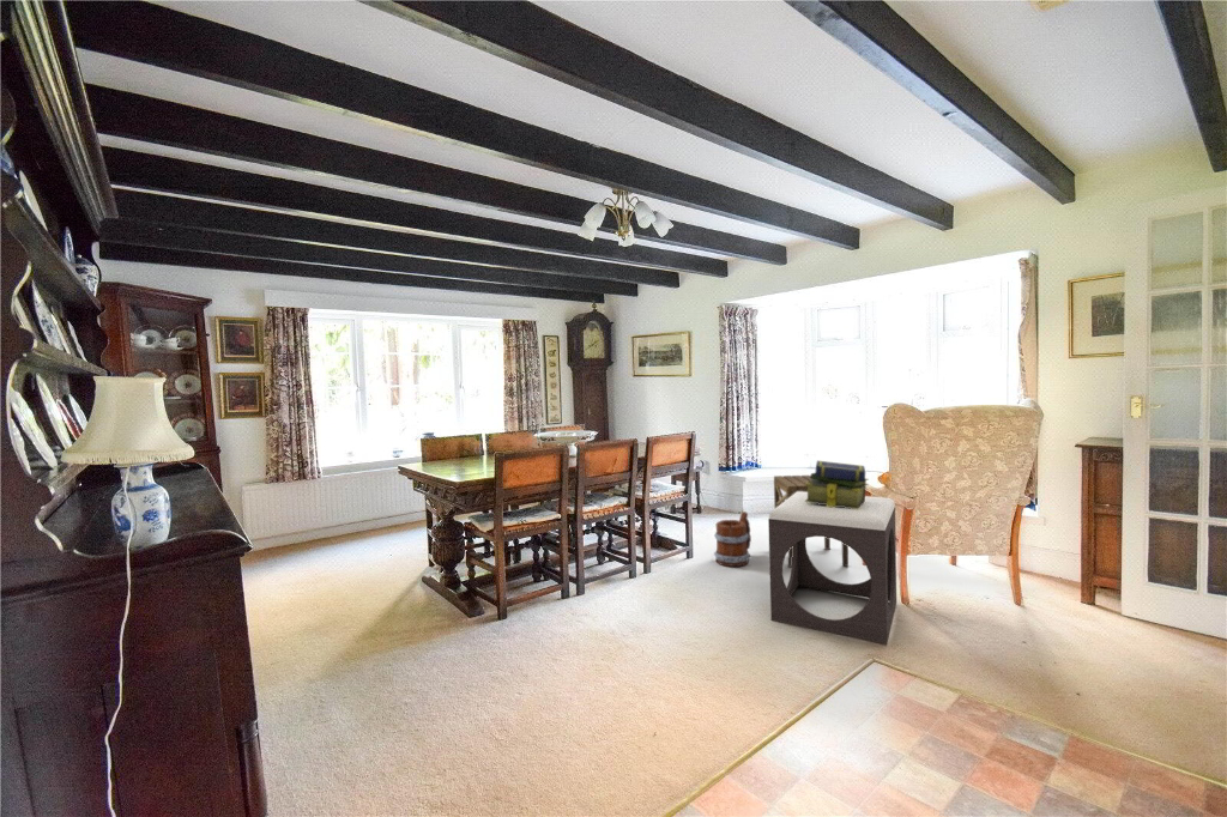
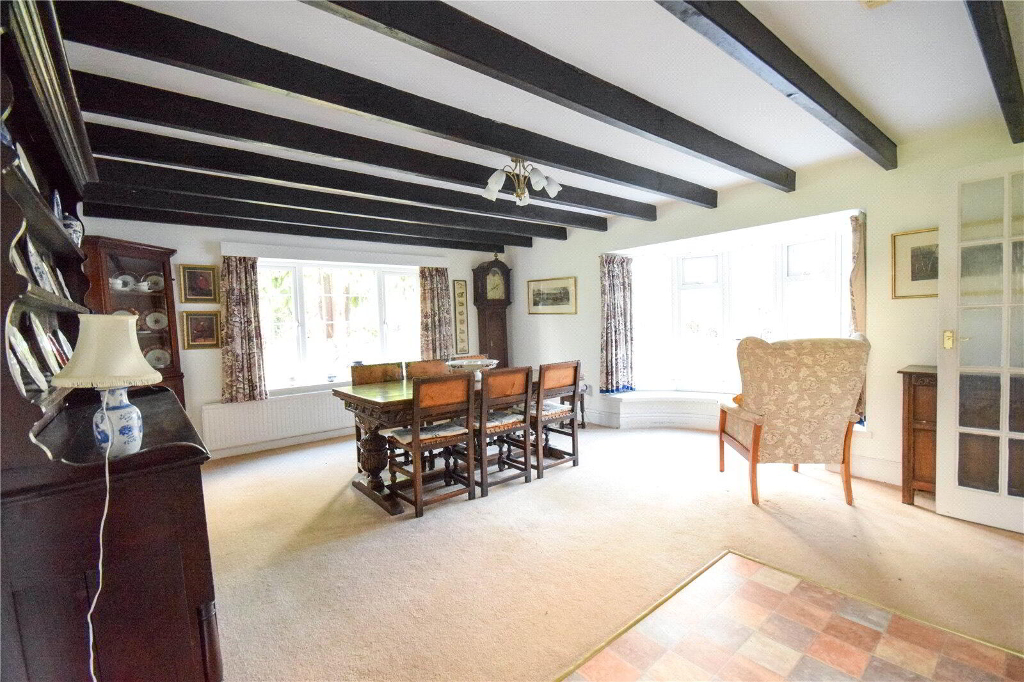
- side table (824, 537)
- footstool (841, 541)
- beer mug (735, 537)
- stack of books (838, 483)
